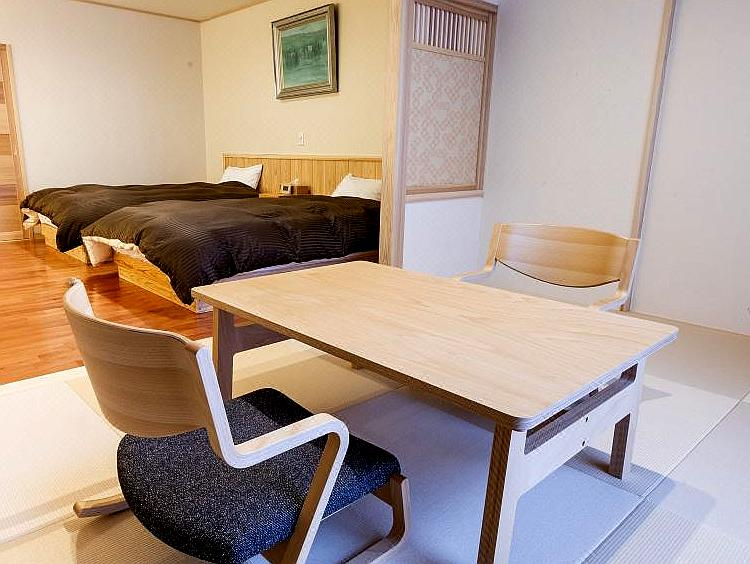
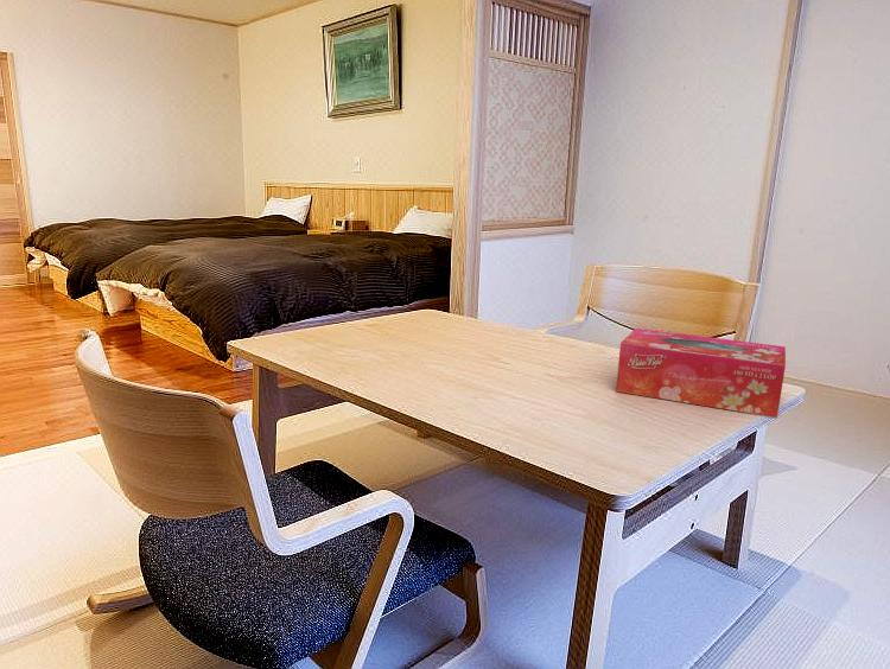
+ tissue box (700, 369)
